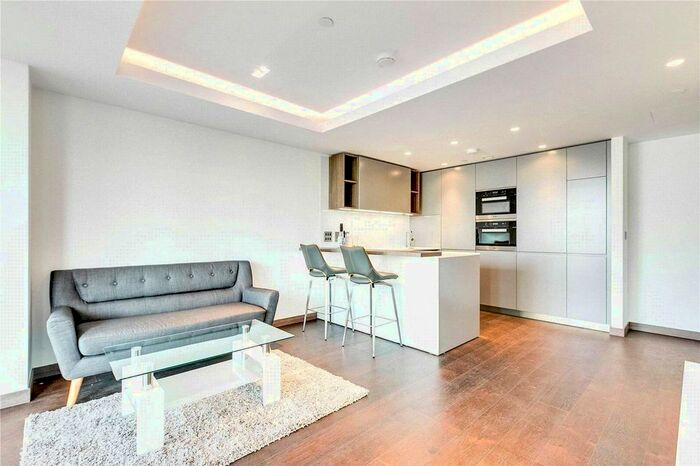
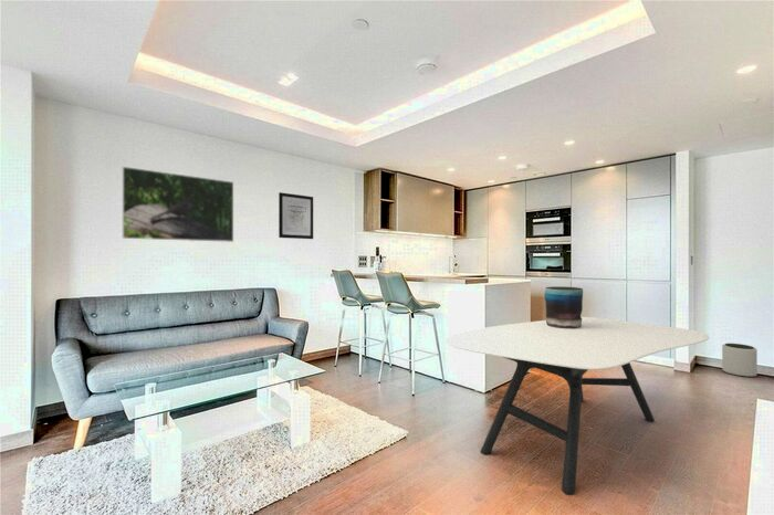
+ wall art (296, 217)
+ plant pot (739, 359)
+ dining table (577, 385)
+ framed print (182, 207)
+ vase (563, 306)
